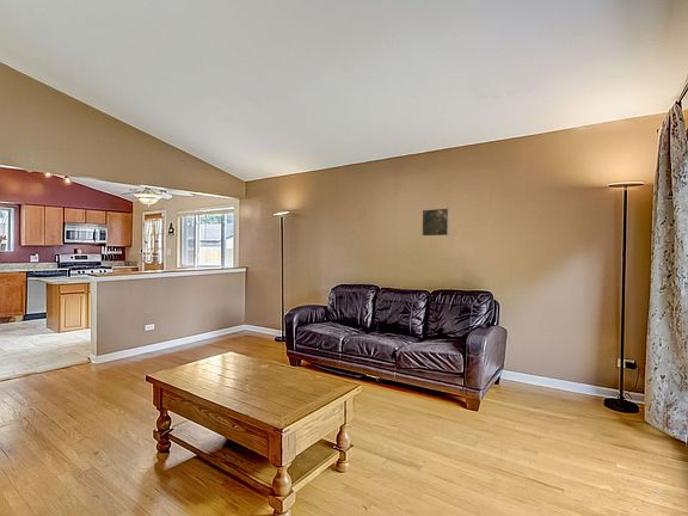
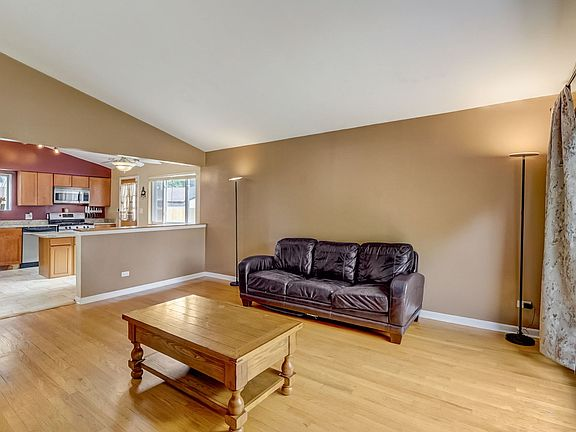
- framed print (435, 222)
